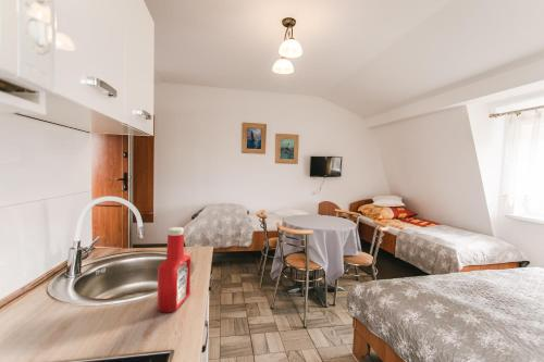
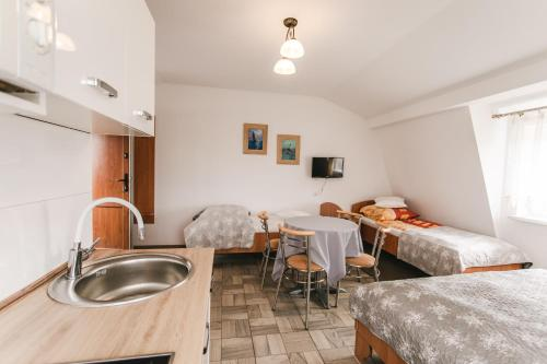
- soap bottle (175, 265)
